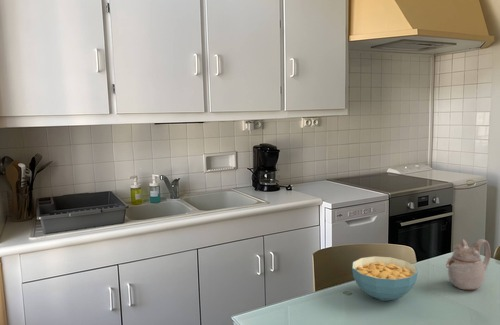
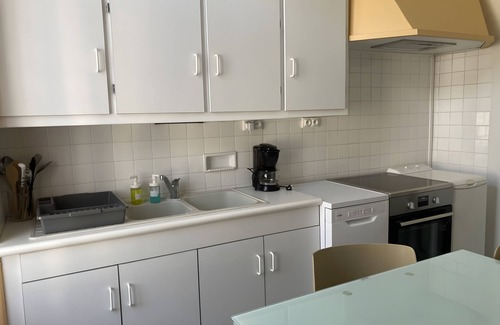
- teapot (468, 263)
- cereal bowl (383, 281)
